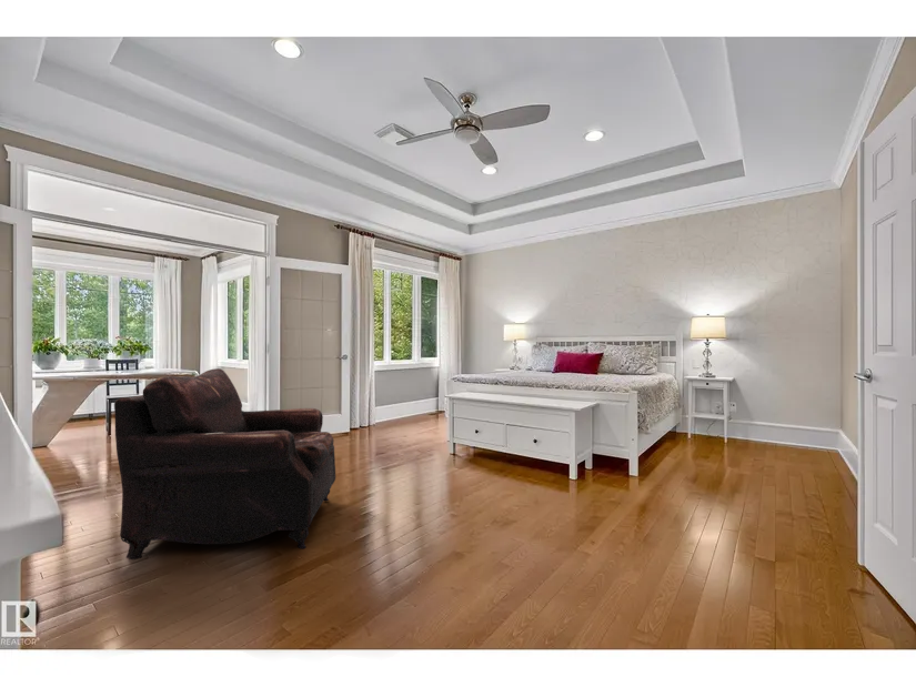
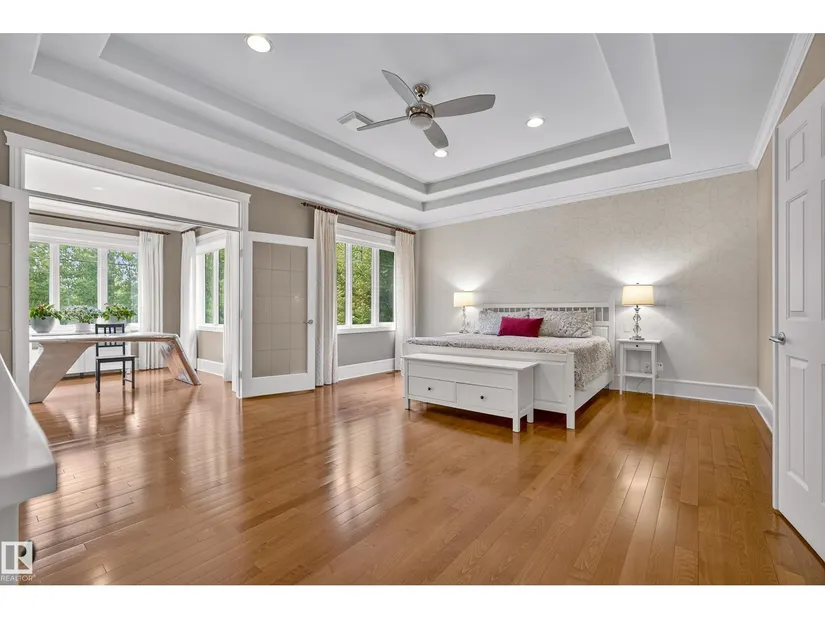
- leather (245, 447)
